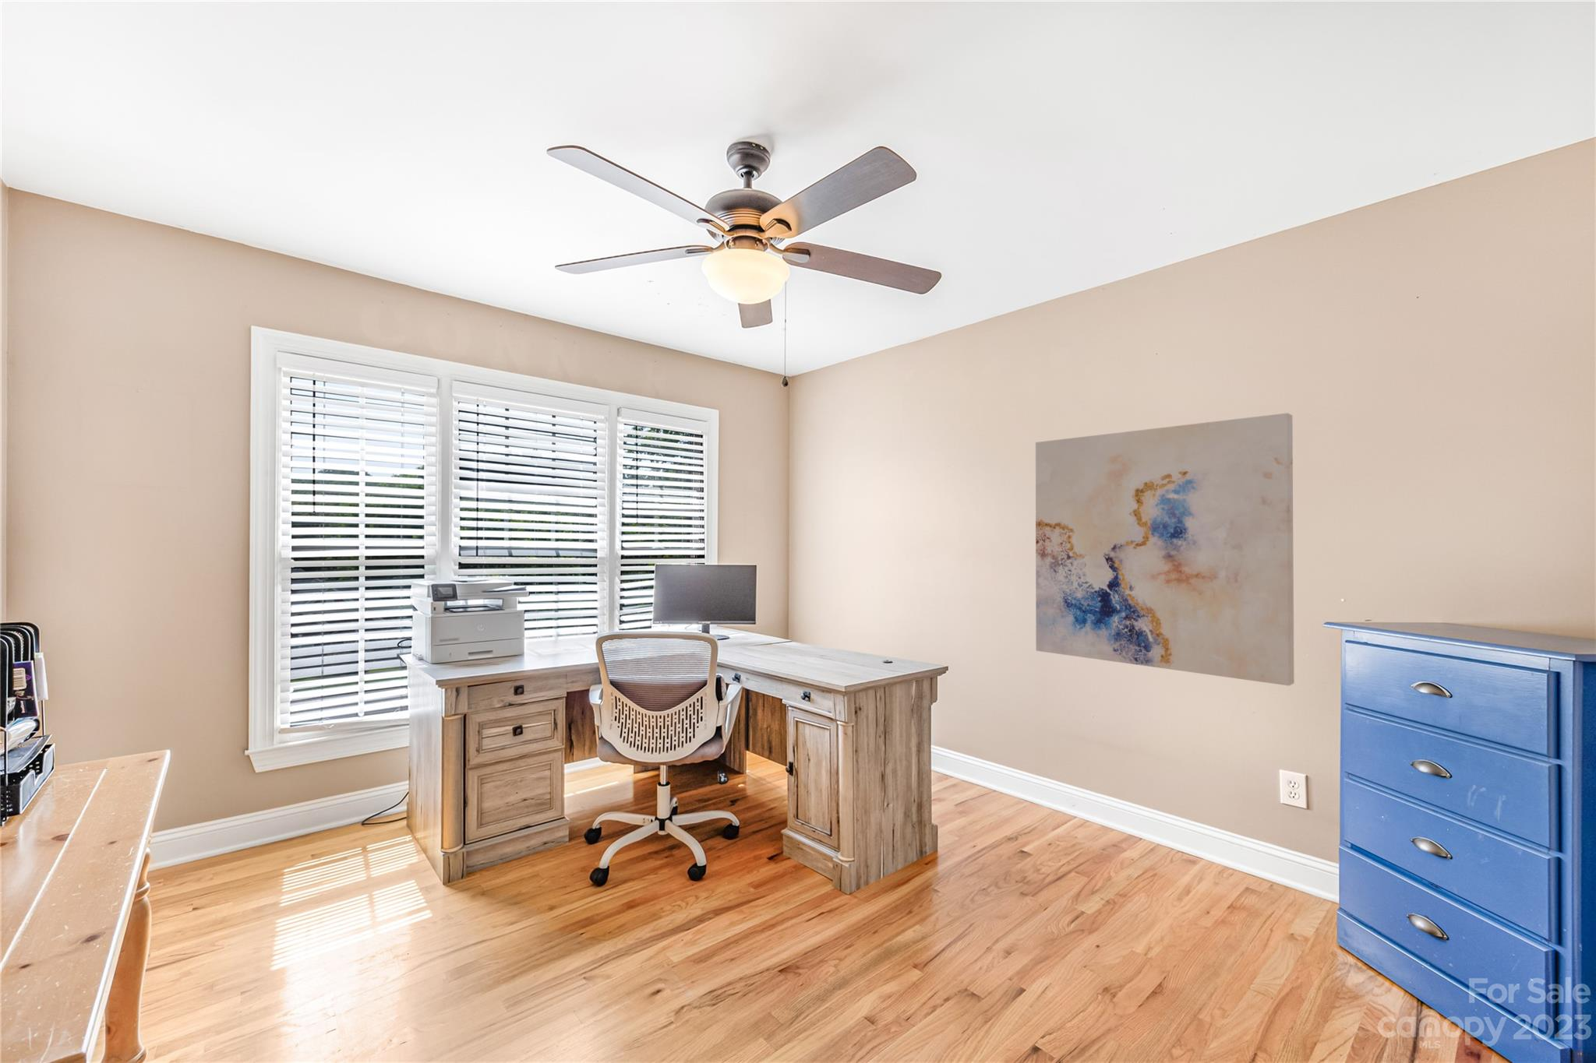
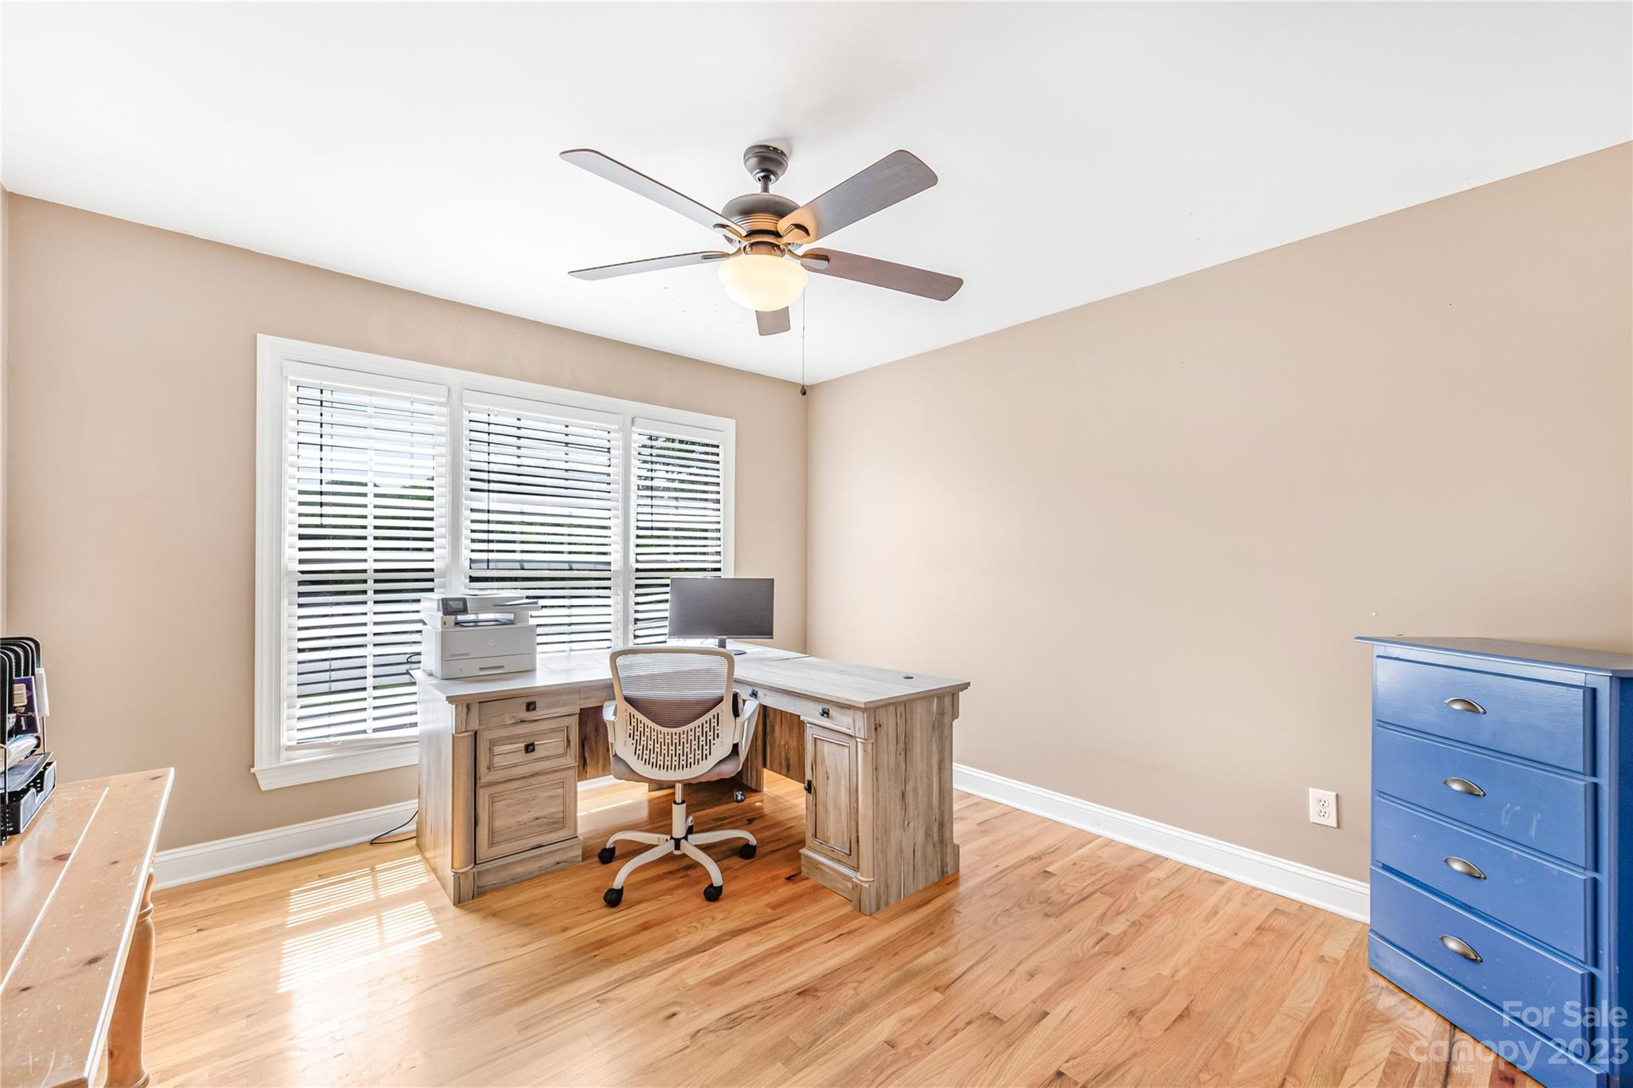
- wall art (1147, 547)
